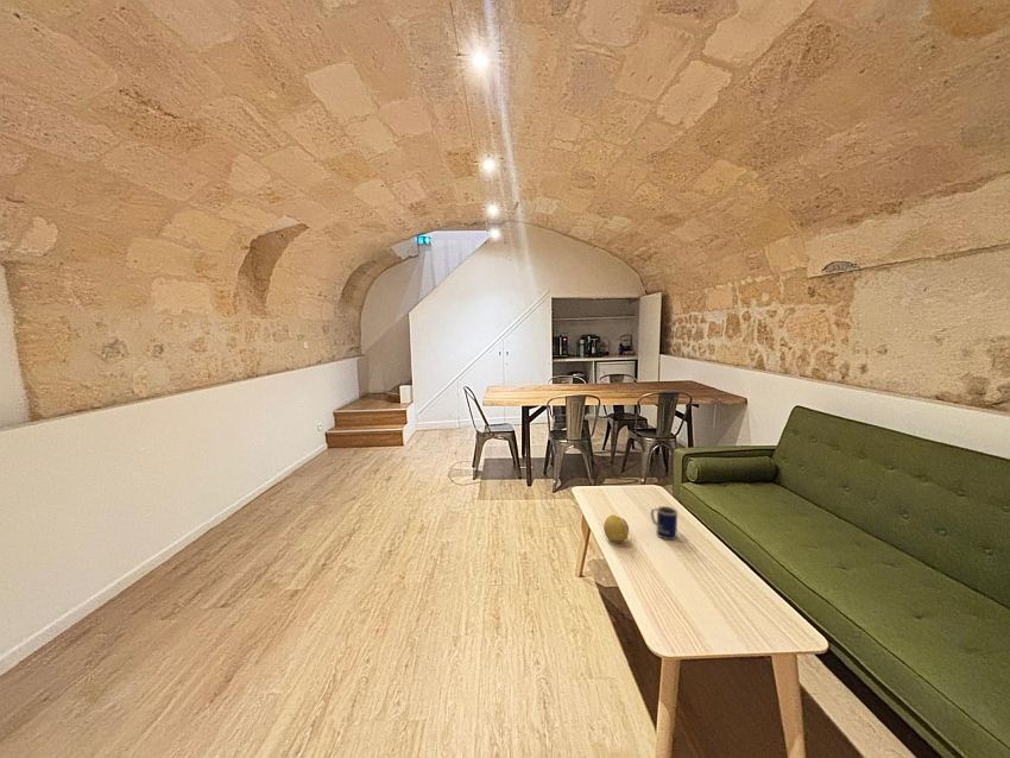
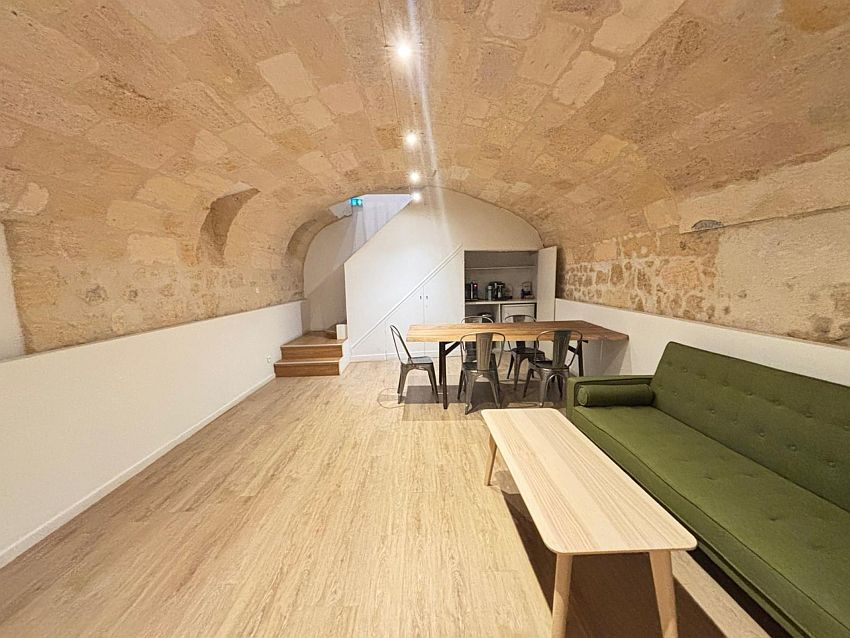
- mug (662, 520)
- fruit (616, 528)
